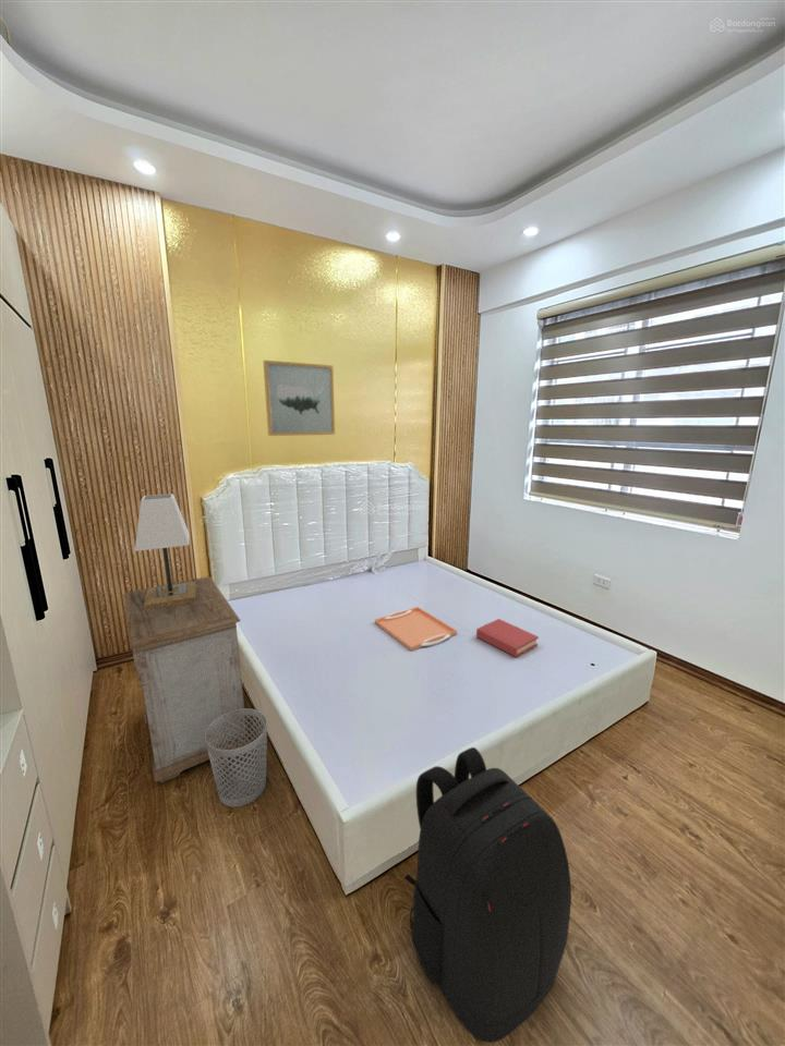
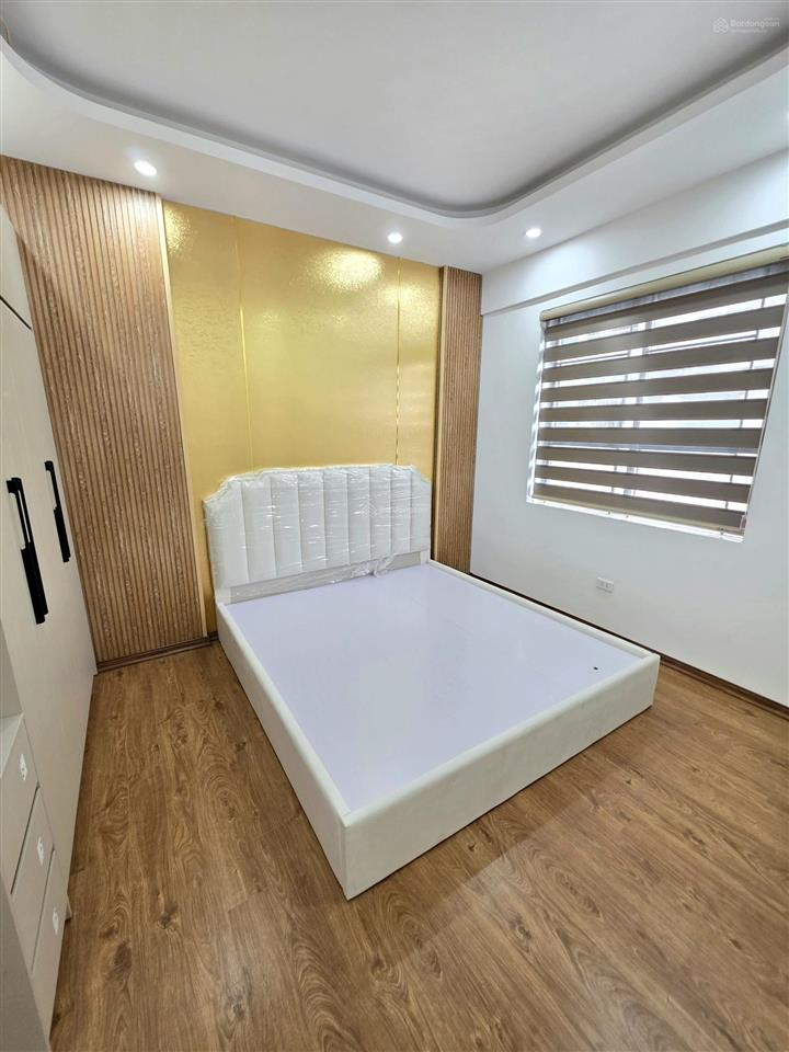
- hardback book (506, 636)
- wastebasket (239, 757)
- serving tray (414, 627)
- lamp (165, 548)
- nightstand (186, 668)
- backpack (476, 862)
- wall art (301, 400)
